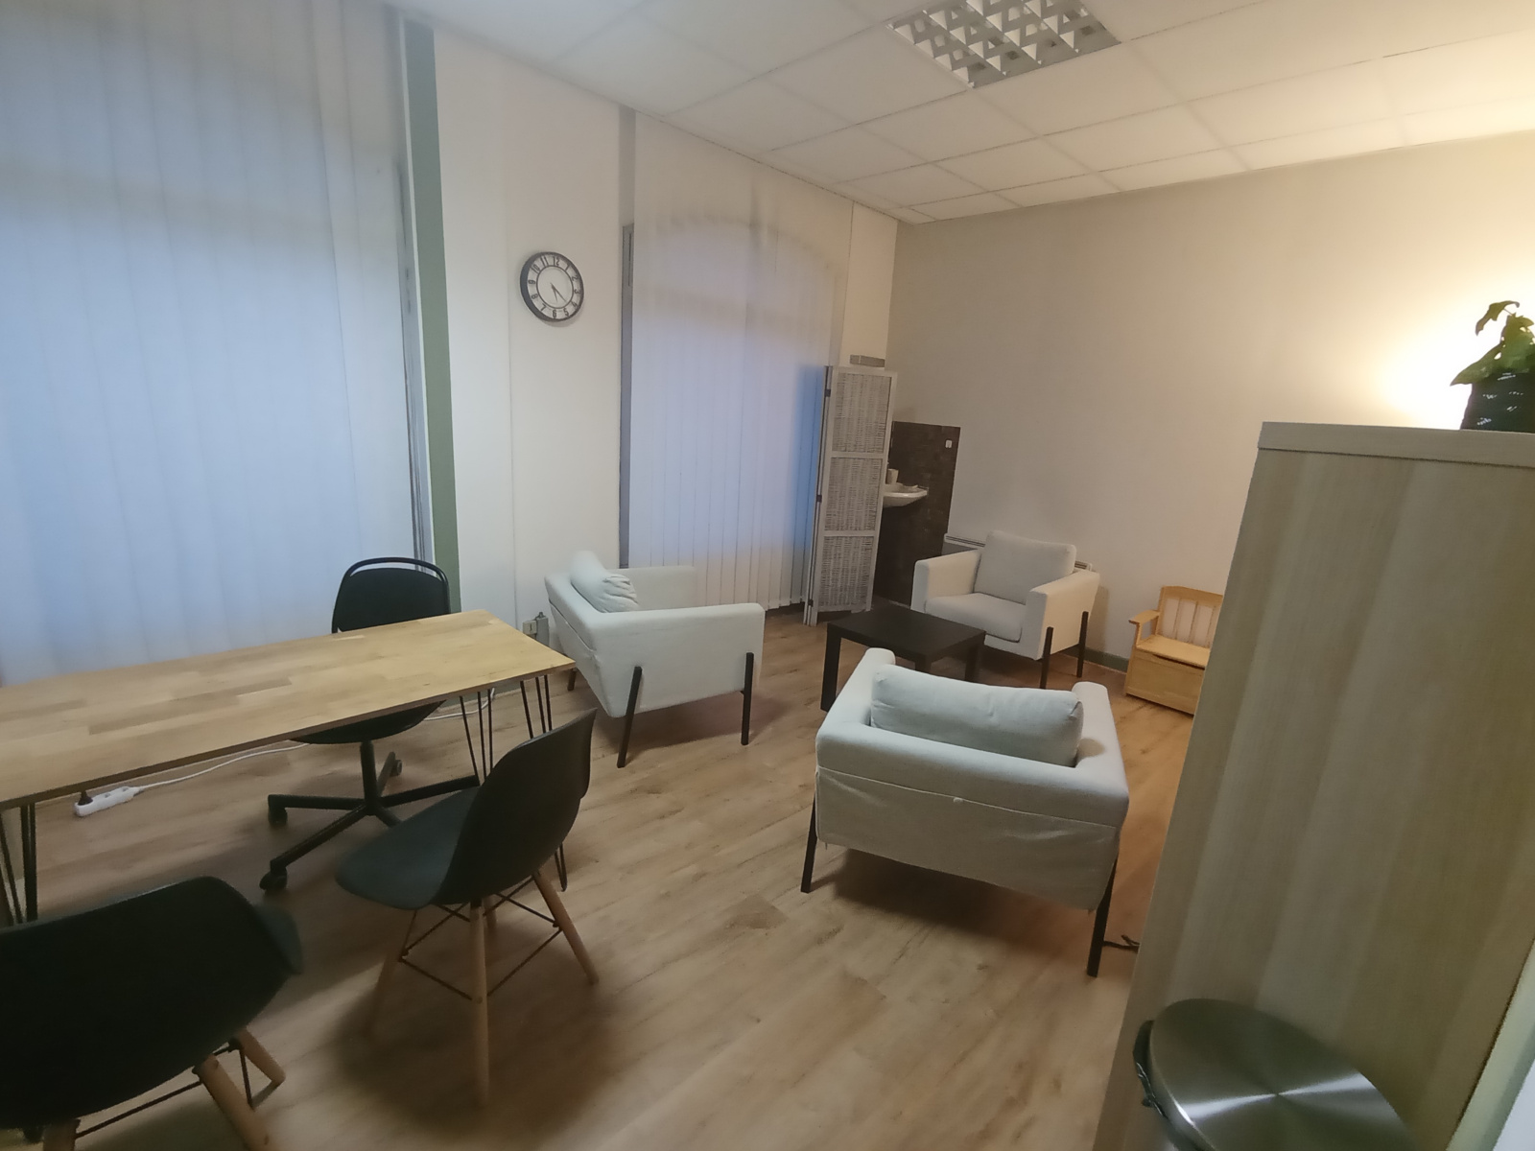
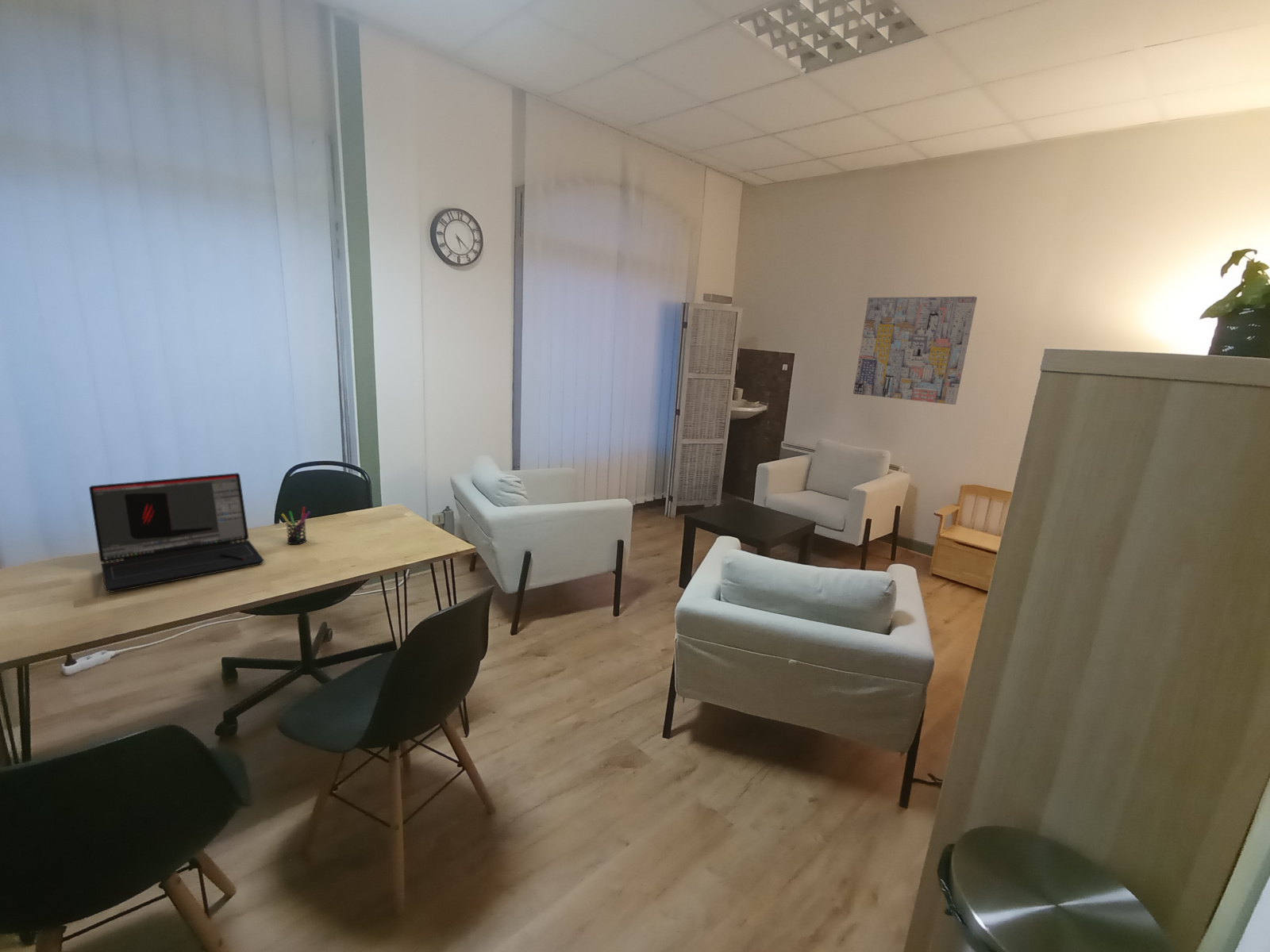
+ wall art (910, 349)
+ pen holder (296, 525)
+ laptop (179, 526)
